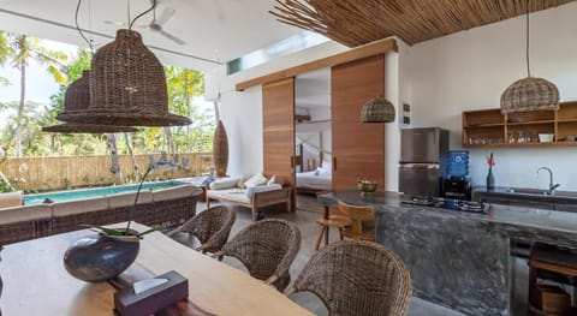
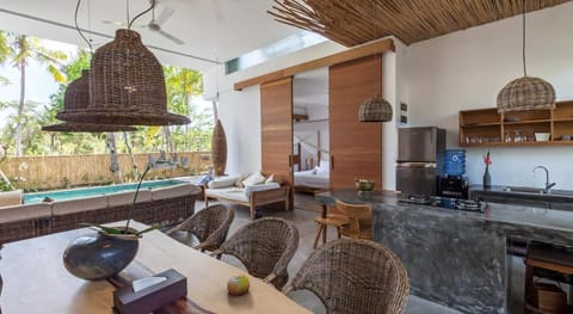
+ fruit (238, 283)
